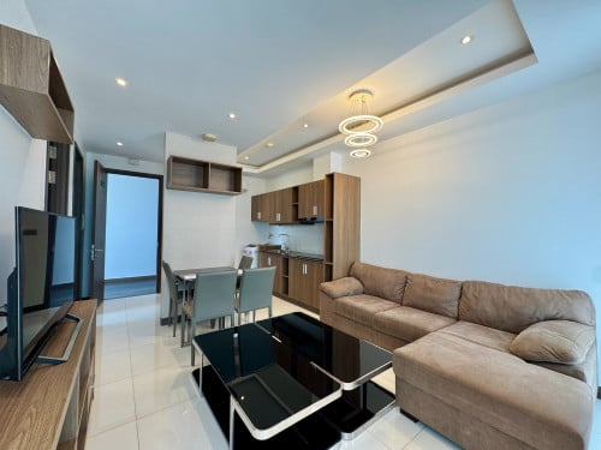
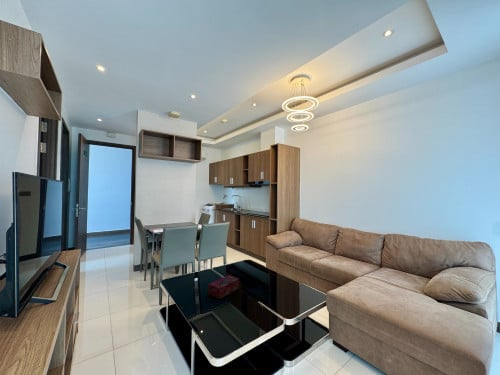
+ tissue box (224, 286)
